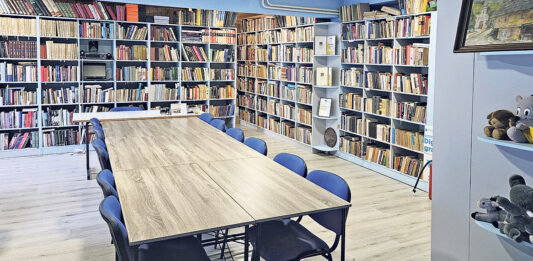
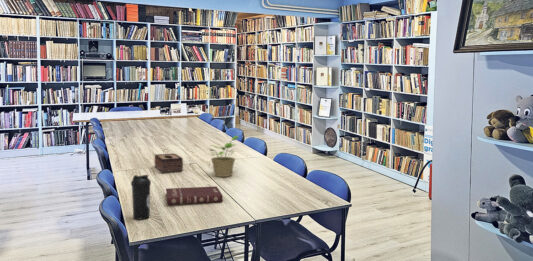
+ water bottle (141, 196)
+ potted plant (222, 155)
+ tissue box (168, 162)
+ book (193, 195)
